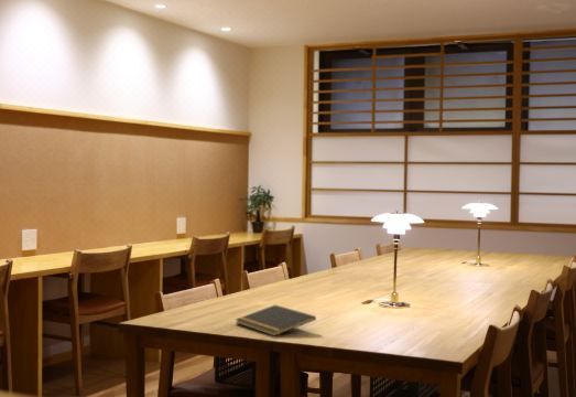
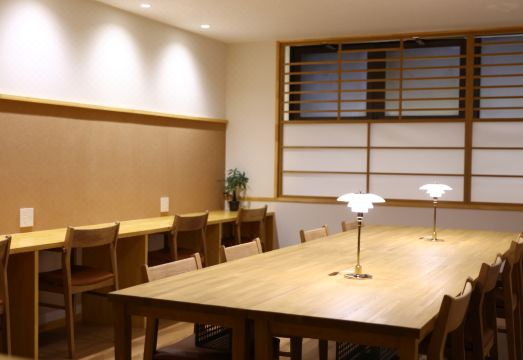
- notepad (274, 319)
